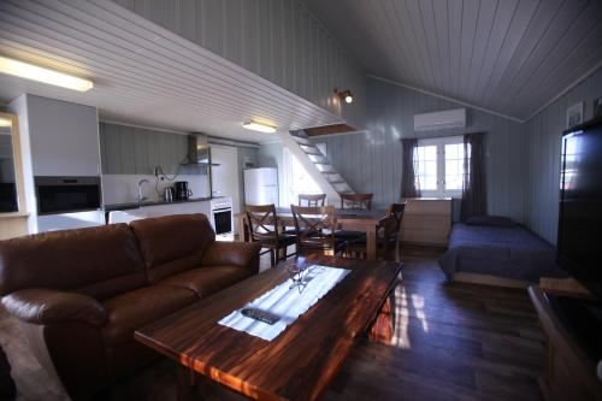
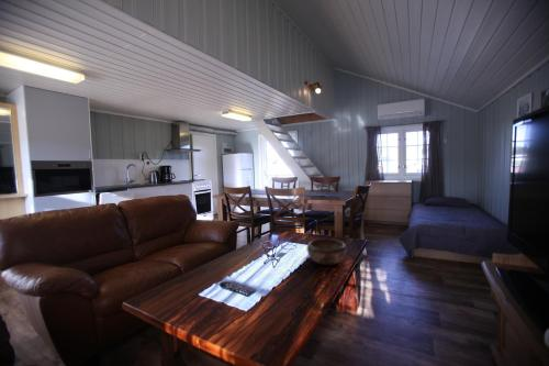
+ decorative bowl (326, 252)
